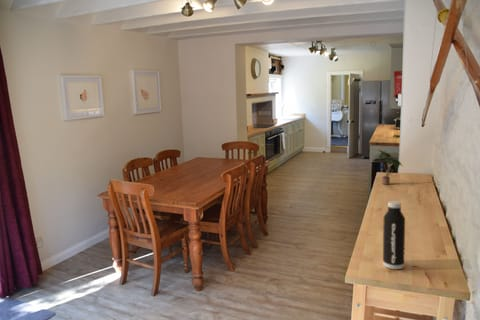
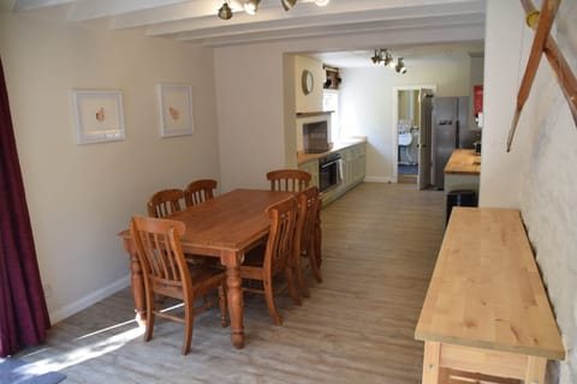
- water bottle (394, 234)
- potted plant (388, 165)
